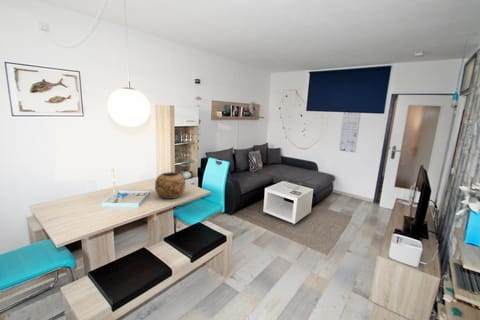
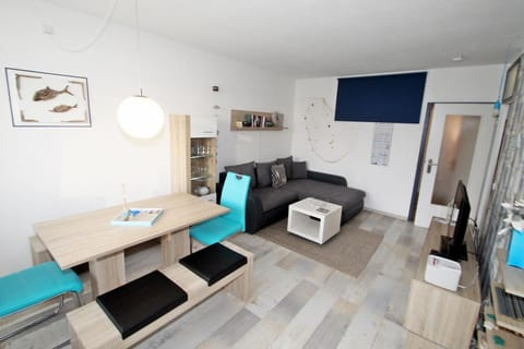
- decorative bowl (170, 185)
